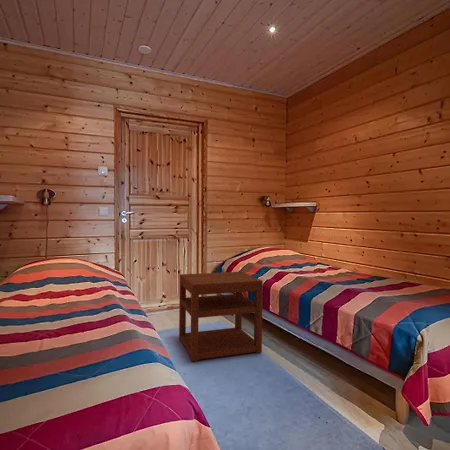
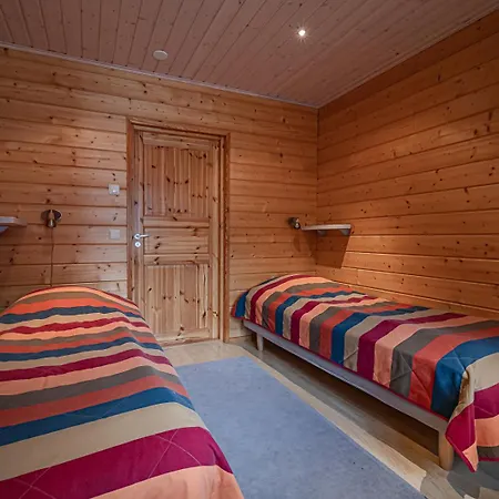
- nightstand (218, 311)
